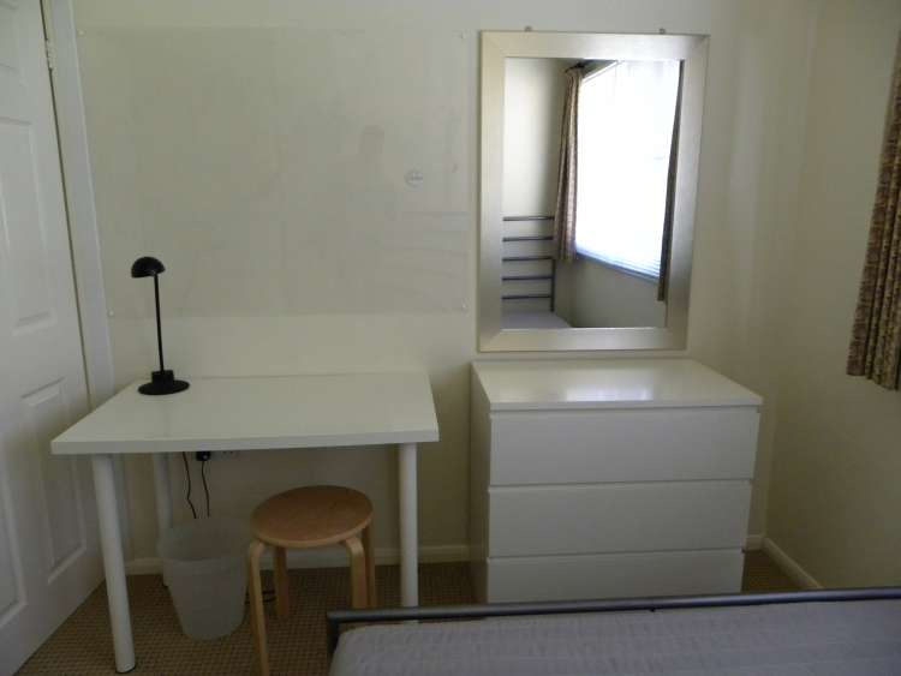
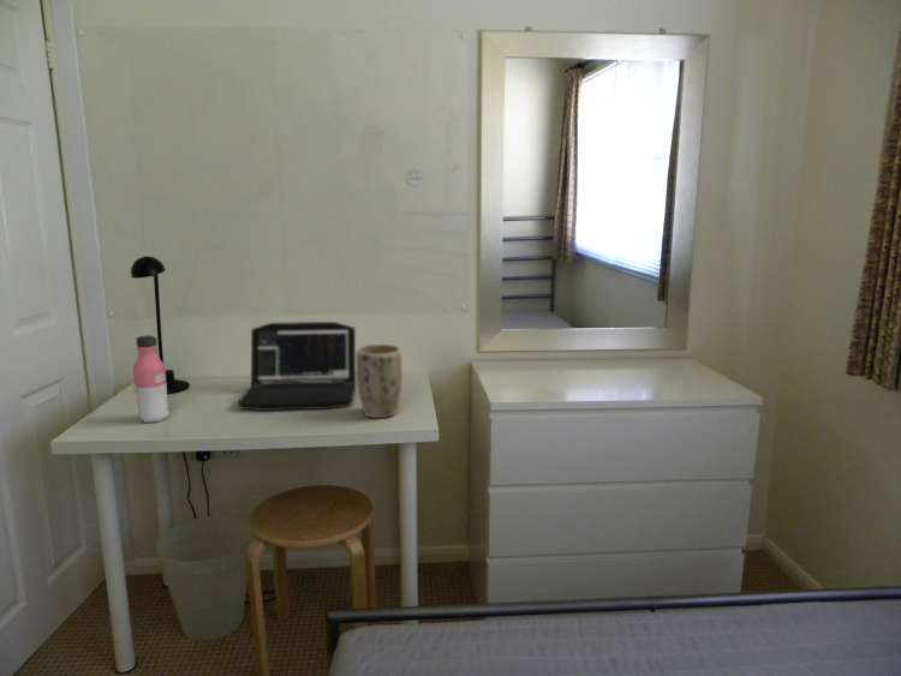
+ laptop (299, 364)
+ water bottle (150, 378)
+ plant pot (378, 381)
